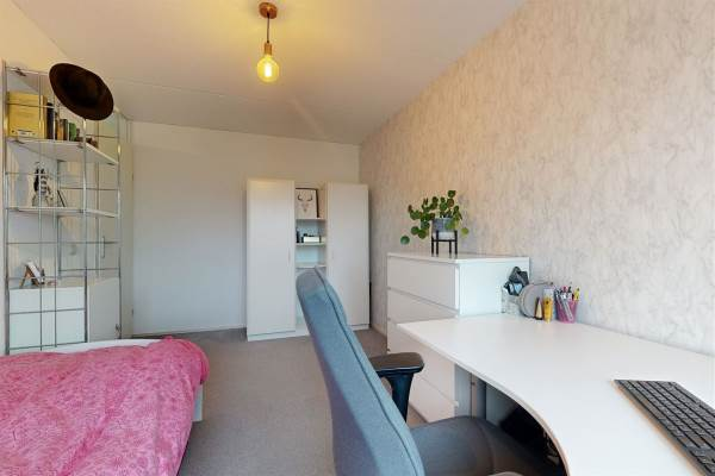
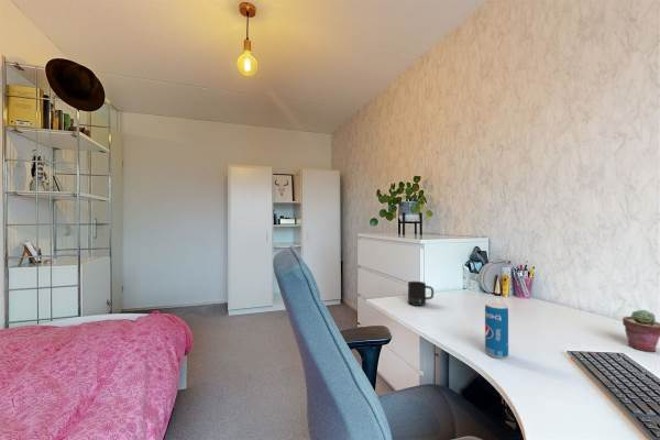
+ potted succulent (642, 329)
+ mug (420, 293)
+ beverage can (496, 329)
